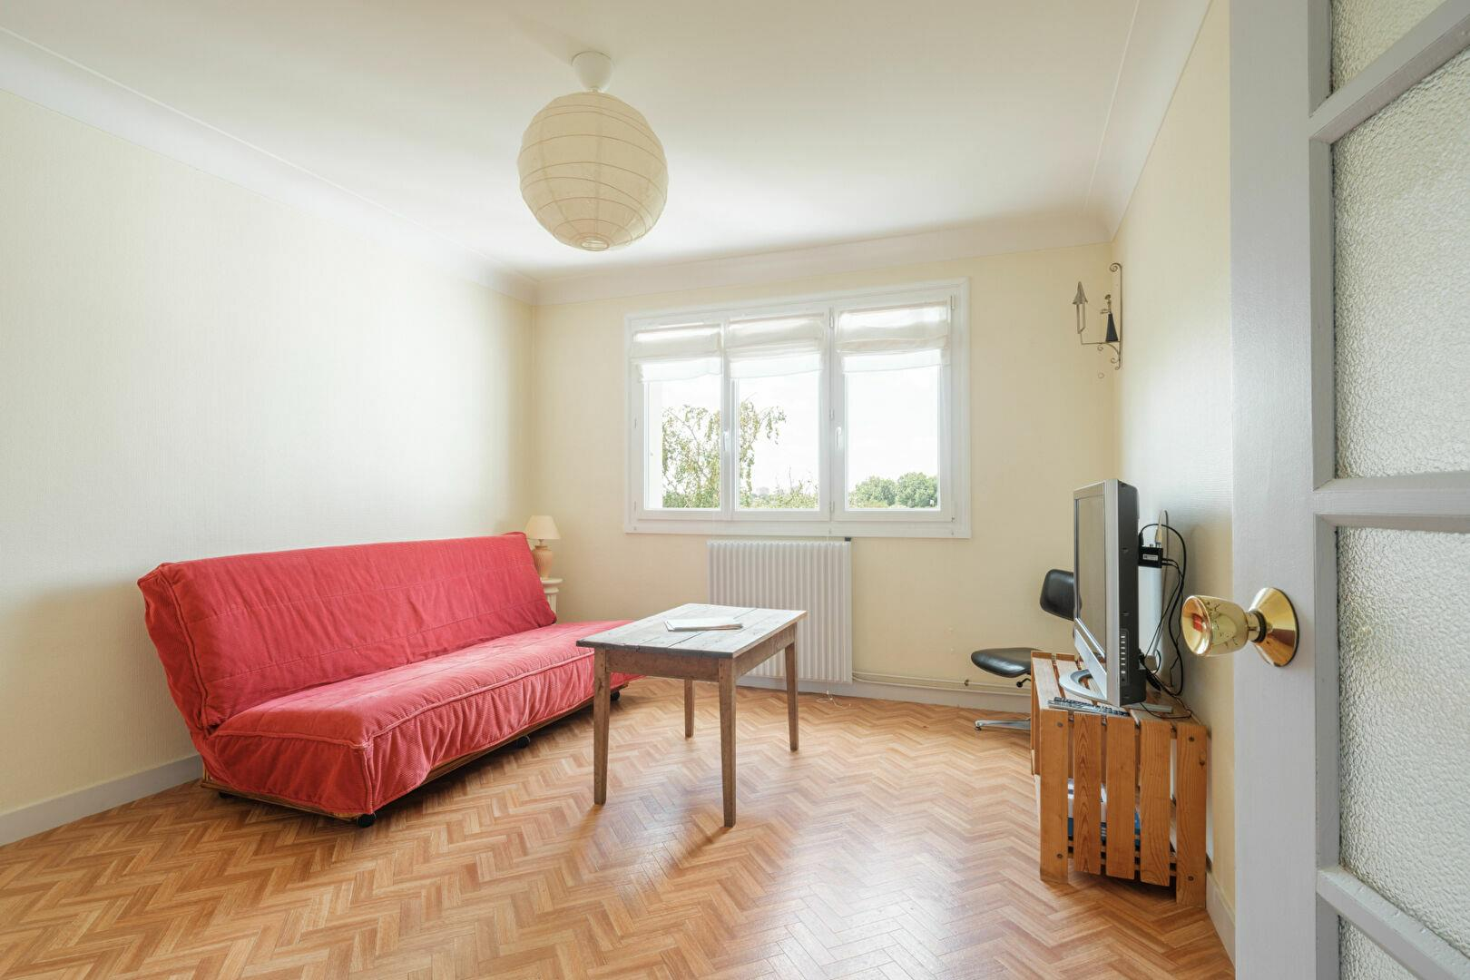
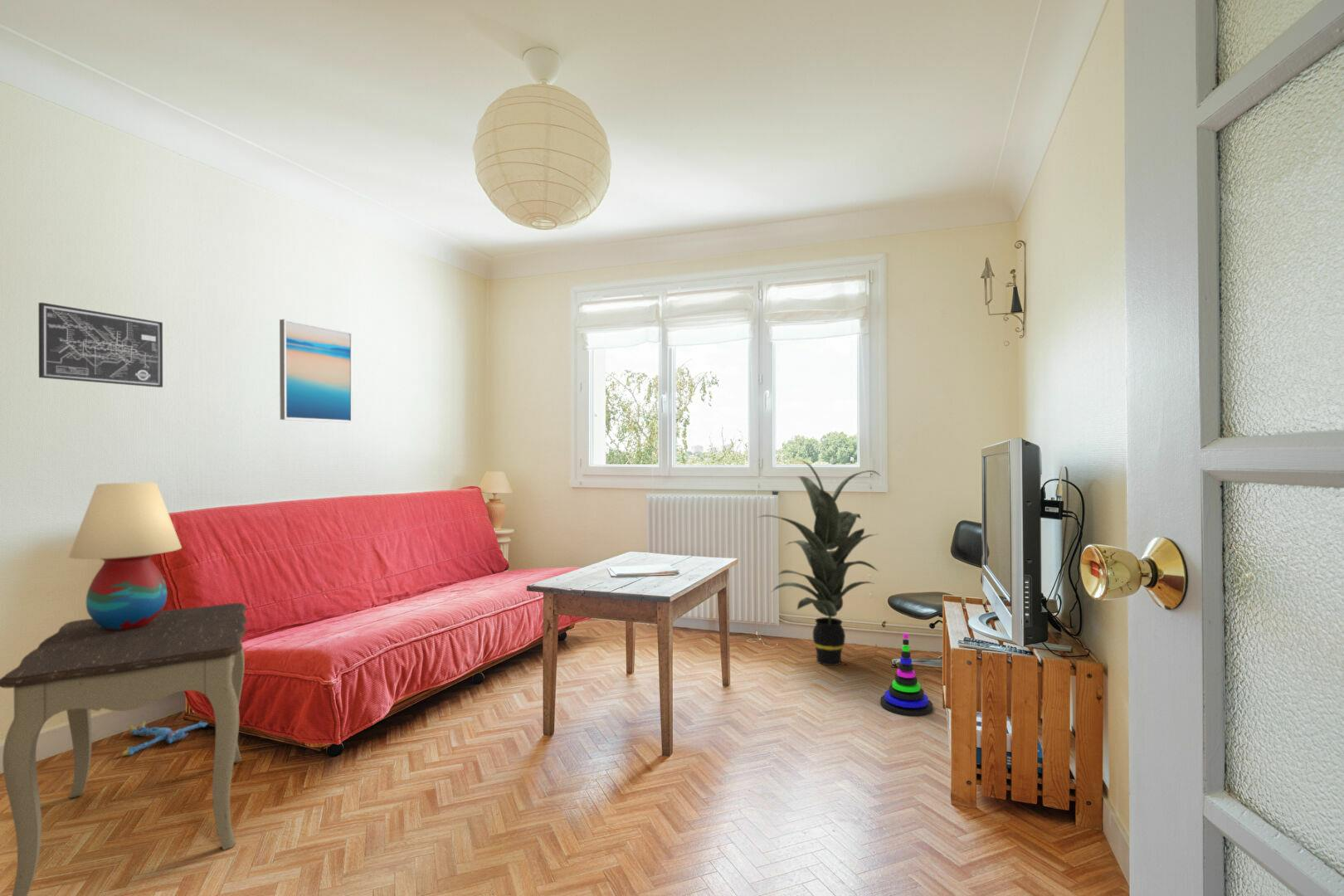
+ plush toy (158, 732)
+ wall art (105, 348)
+ table lamp (127, 554)
+ indoor plant (821, 559)
+ wall art (318, 373)
+ side table (137, 708)
+ stacking toy (906, 670)
